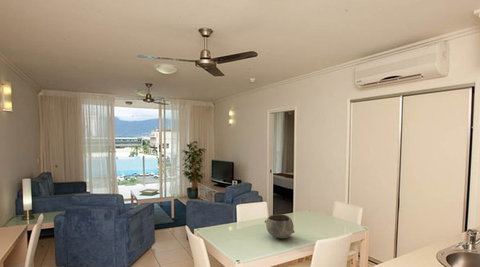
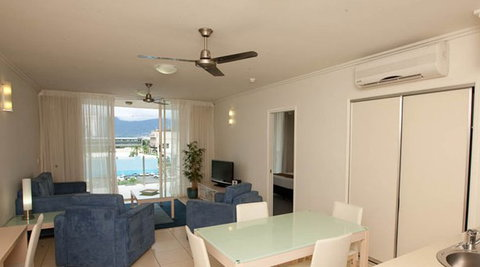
- bowl (279, 226)
